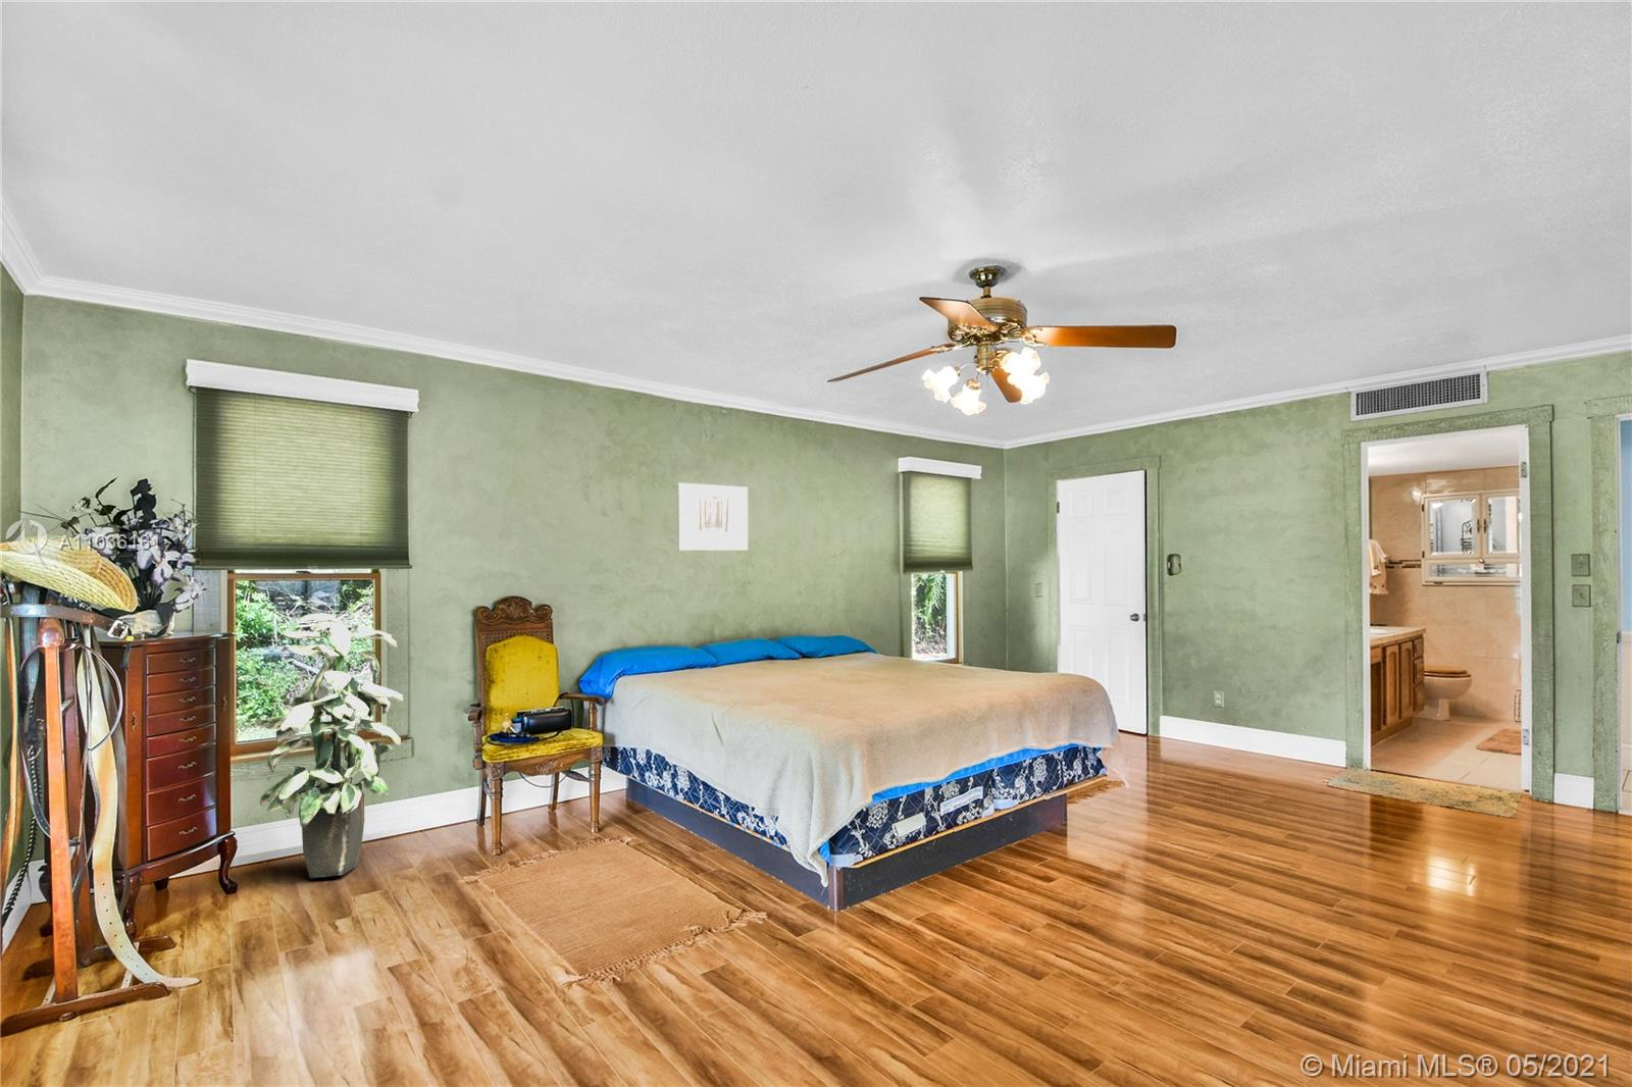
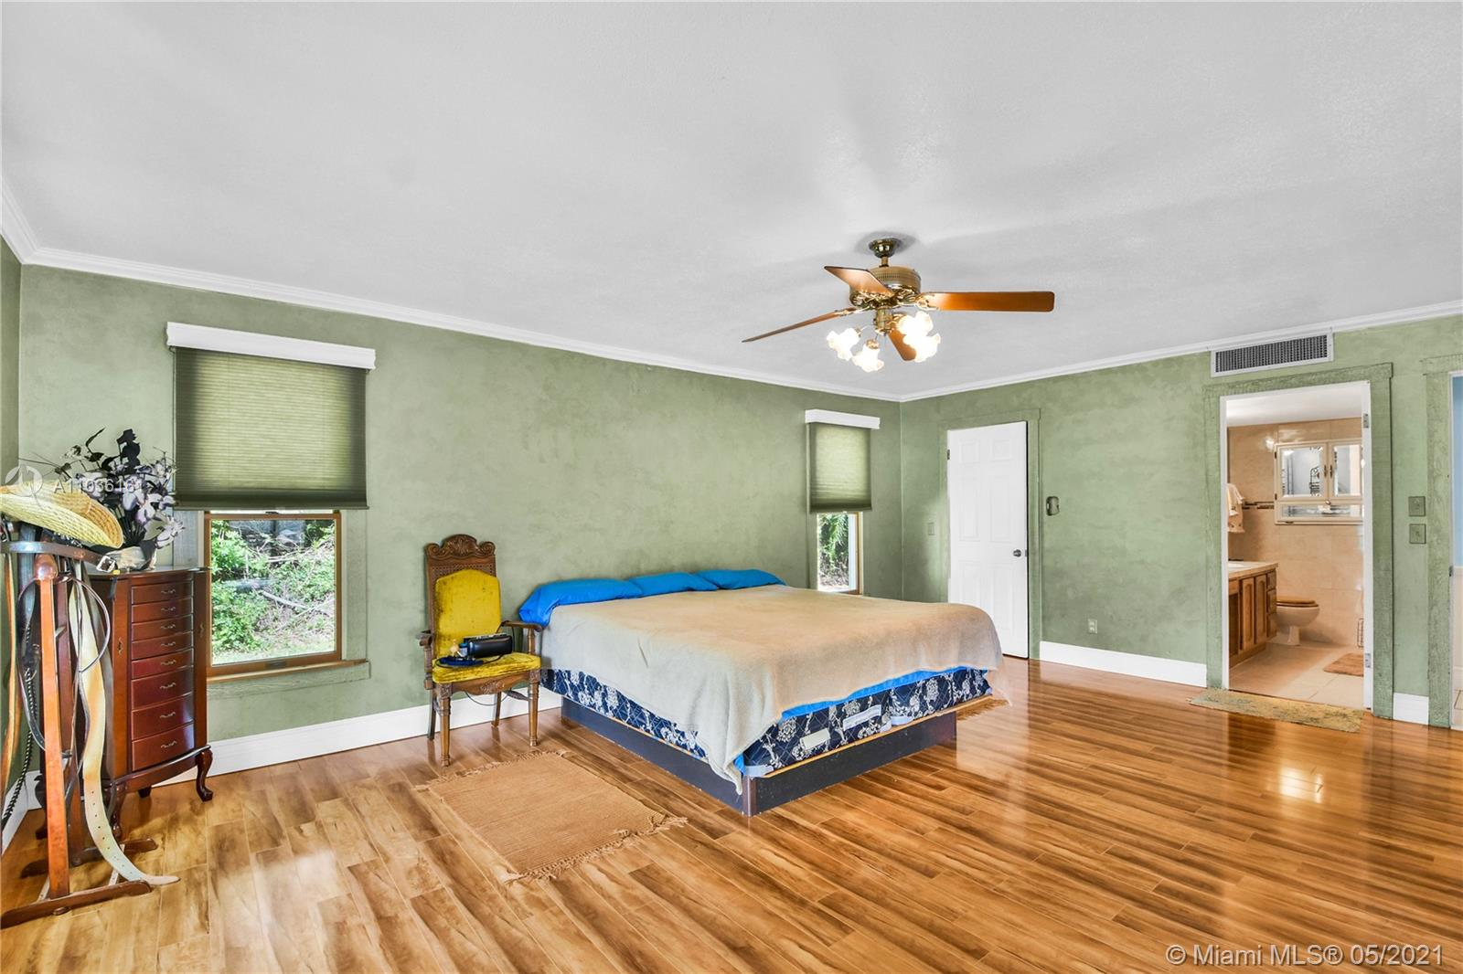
- indoor plant (329, 740)
- wall art (713, 517)
